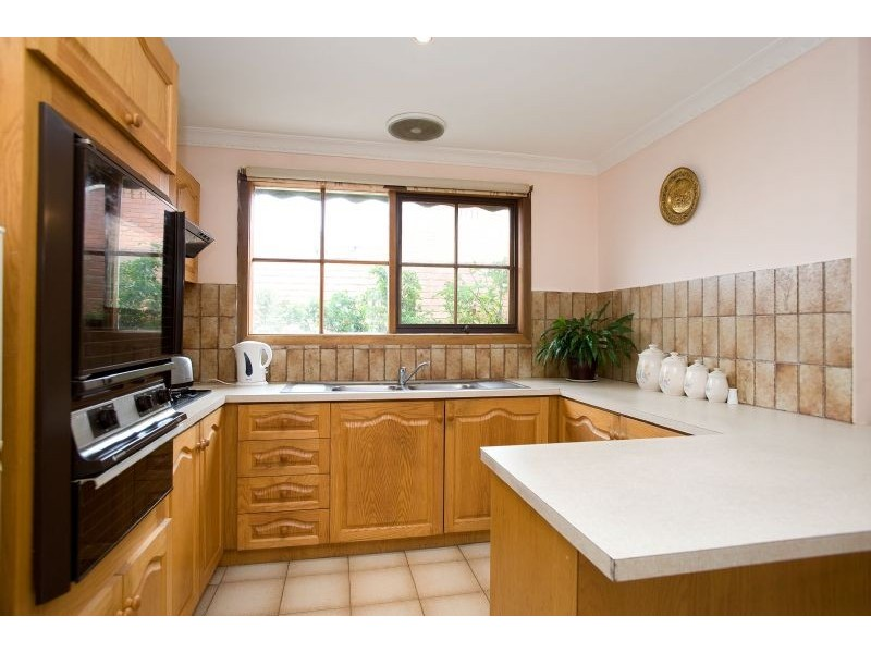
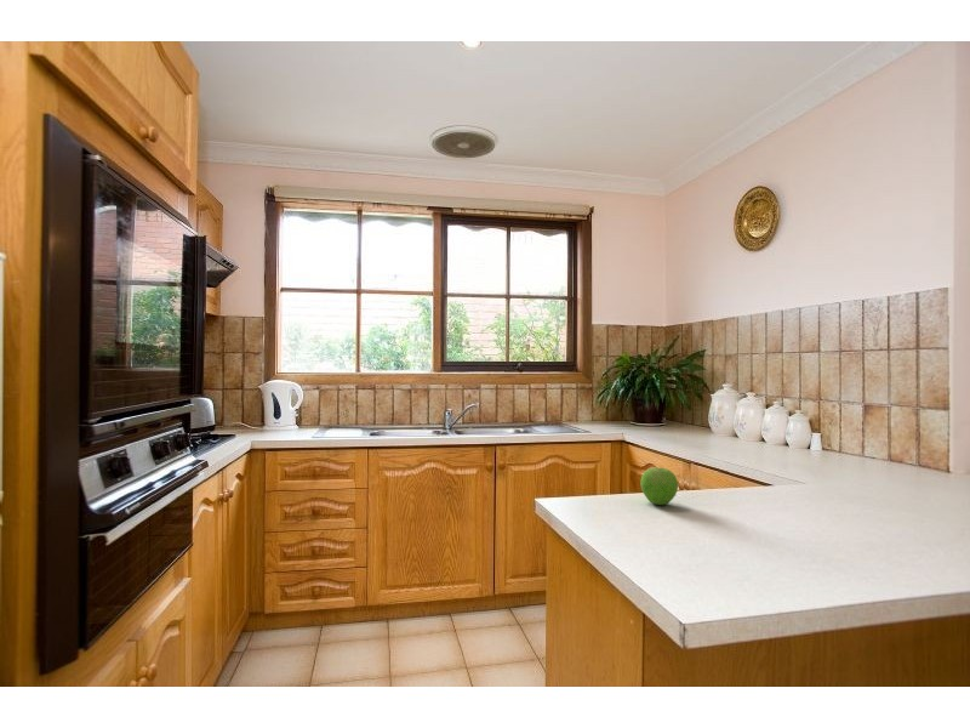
+ fruit (658, 485)
